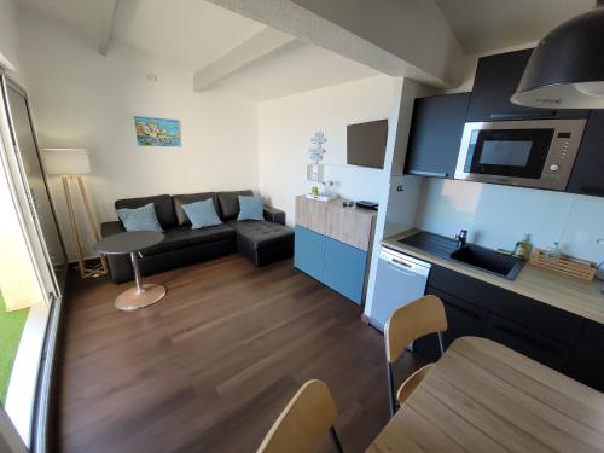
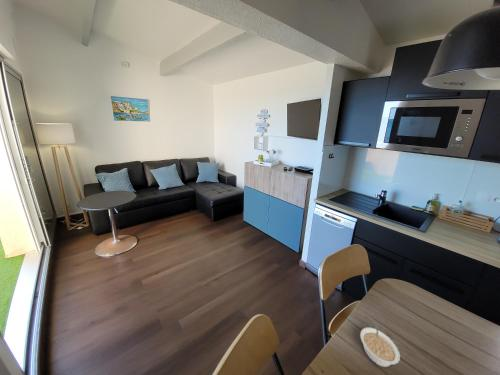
+ legume (377, 346)
